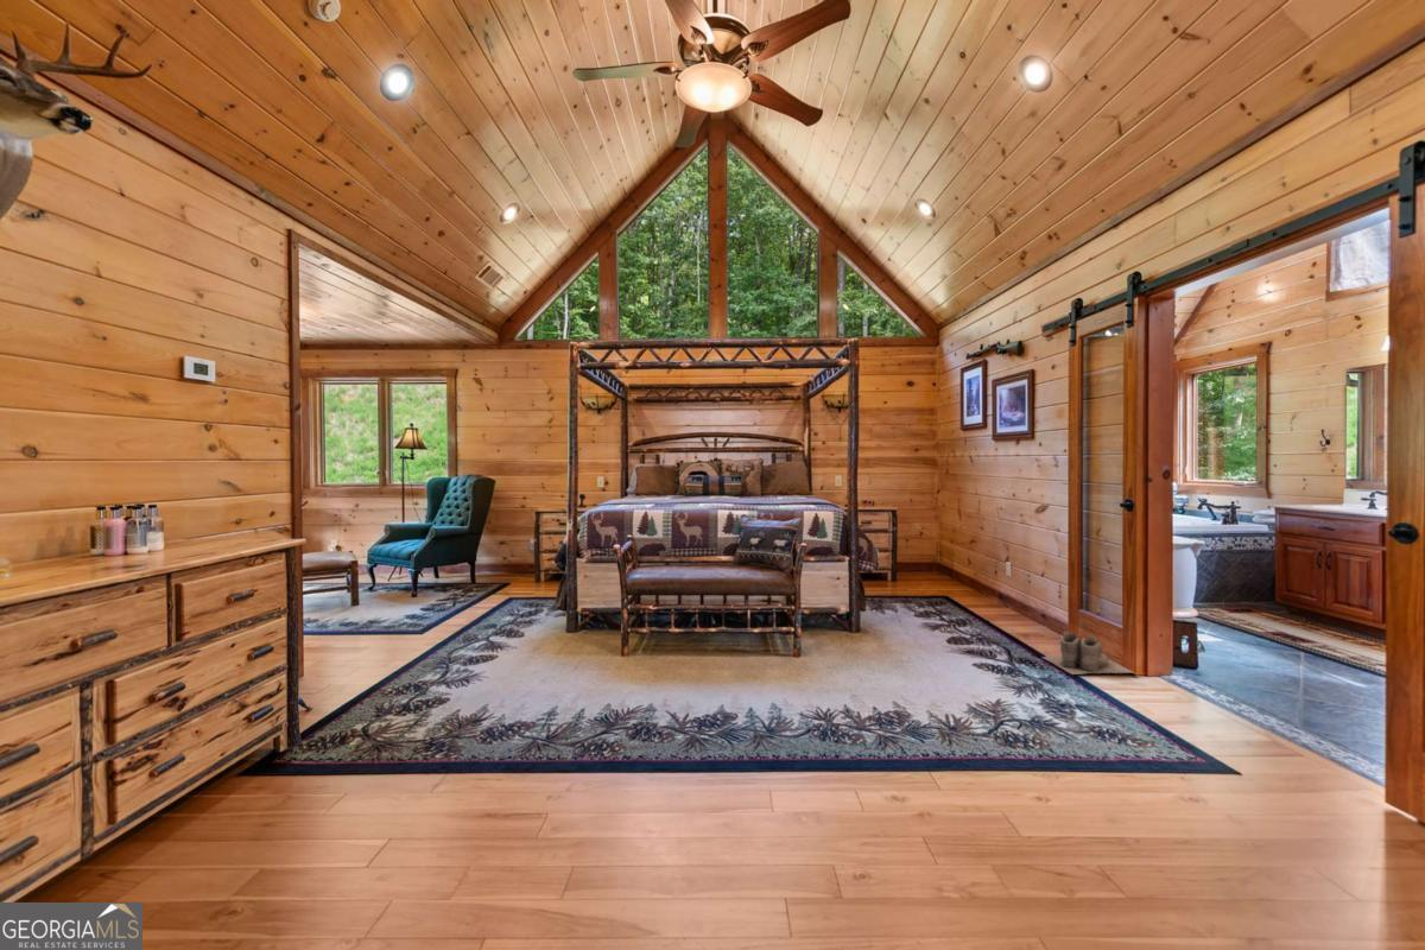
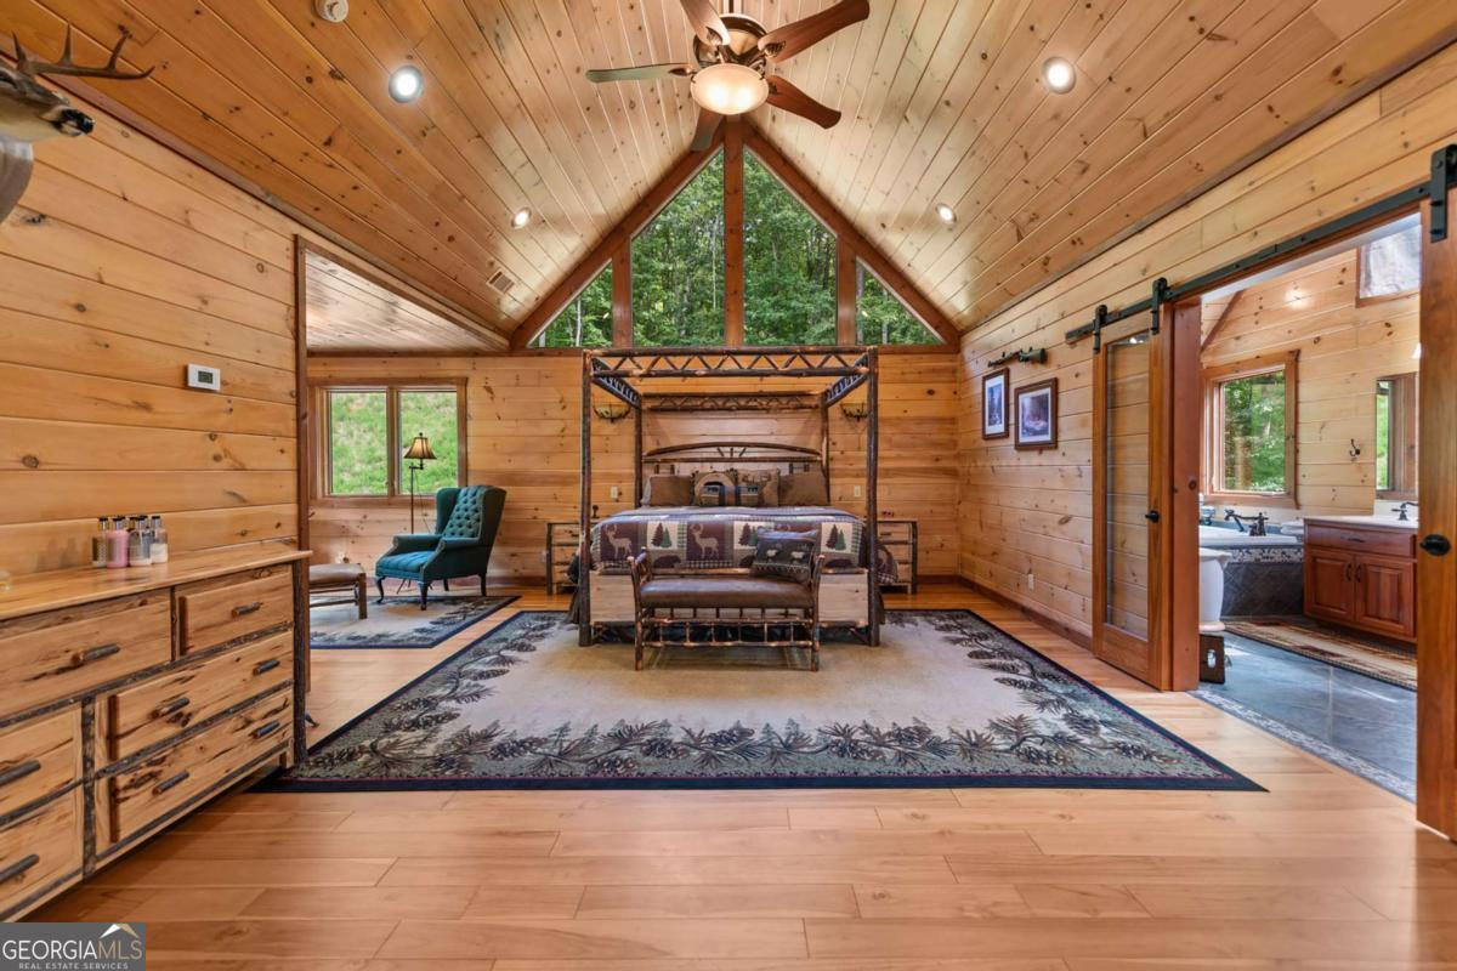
- boots (1085, 648)
